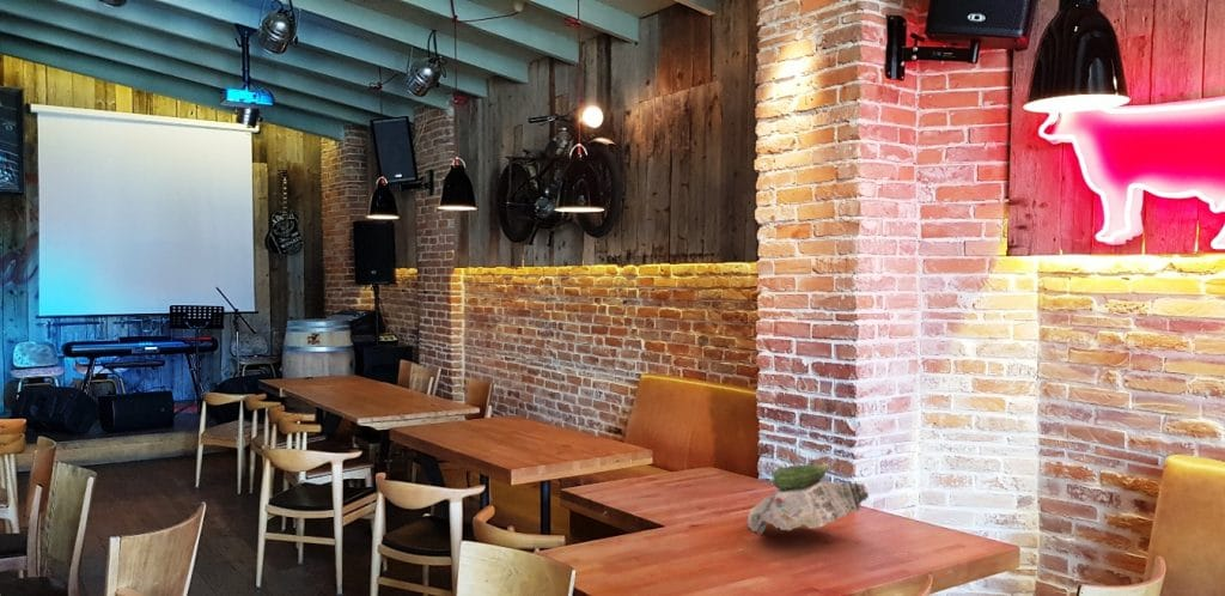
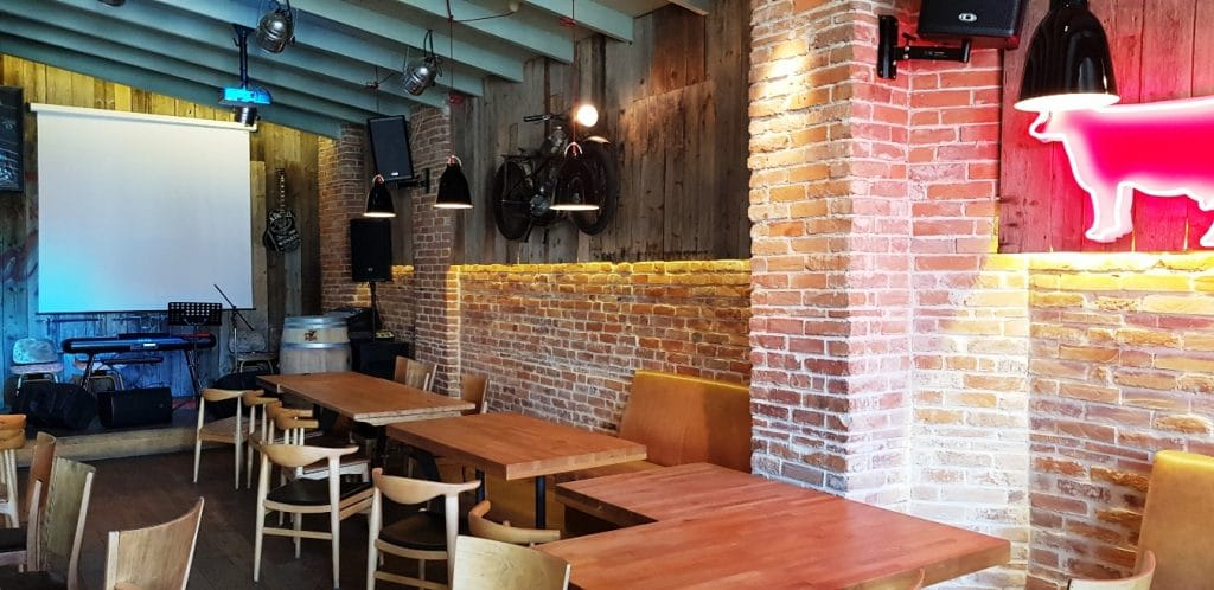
- newspaper (804, 503)
